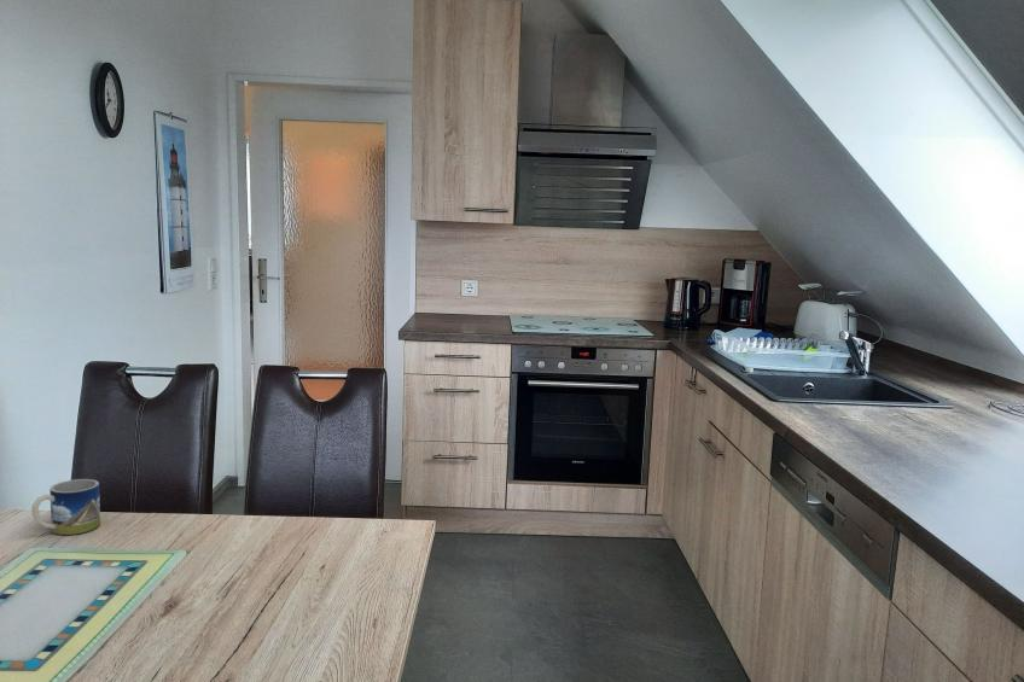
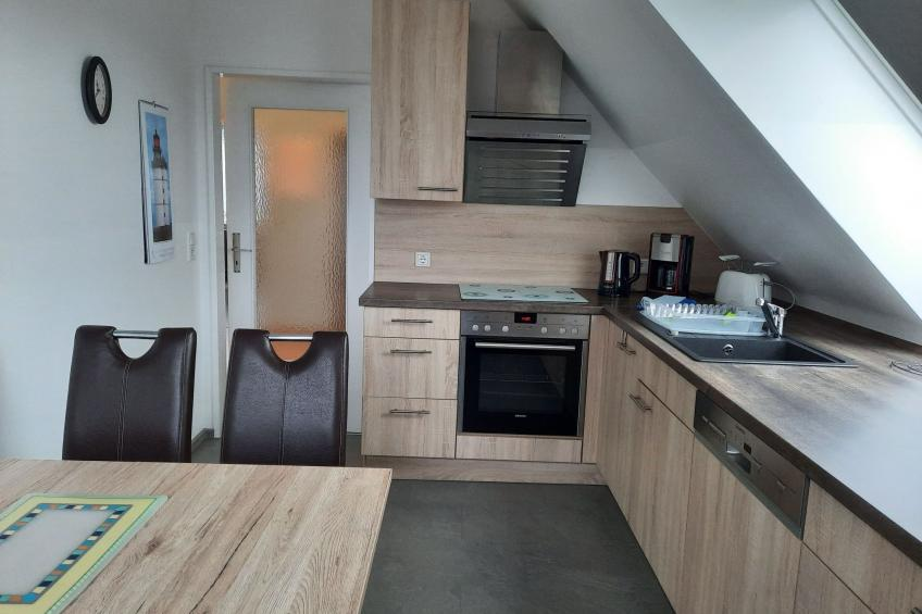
- mug (65, 508)
